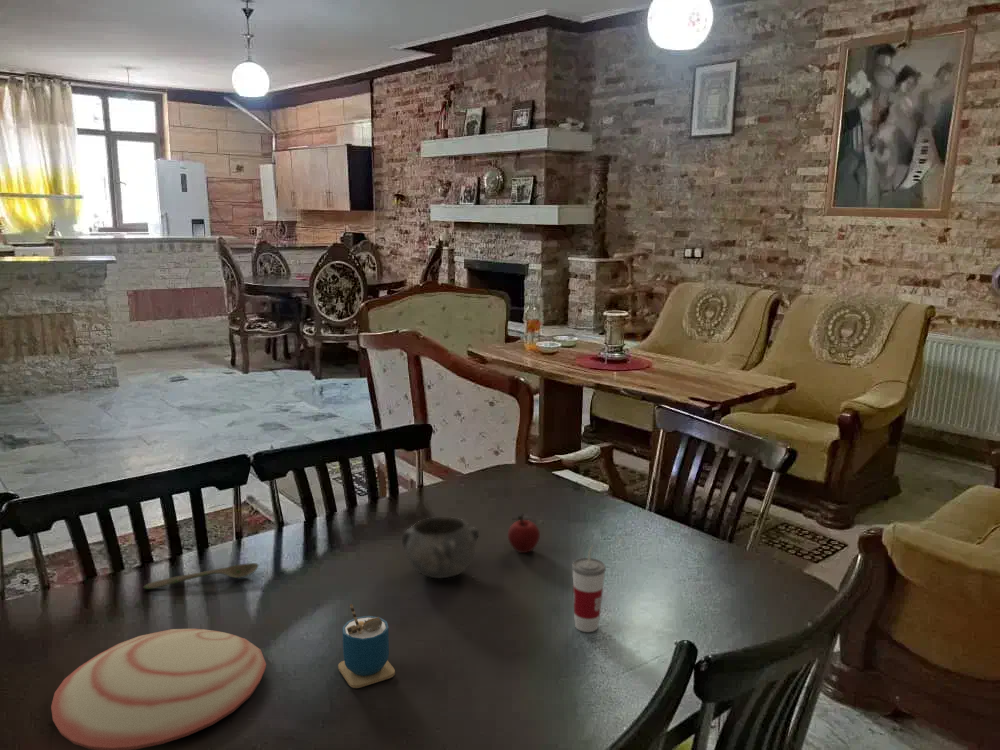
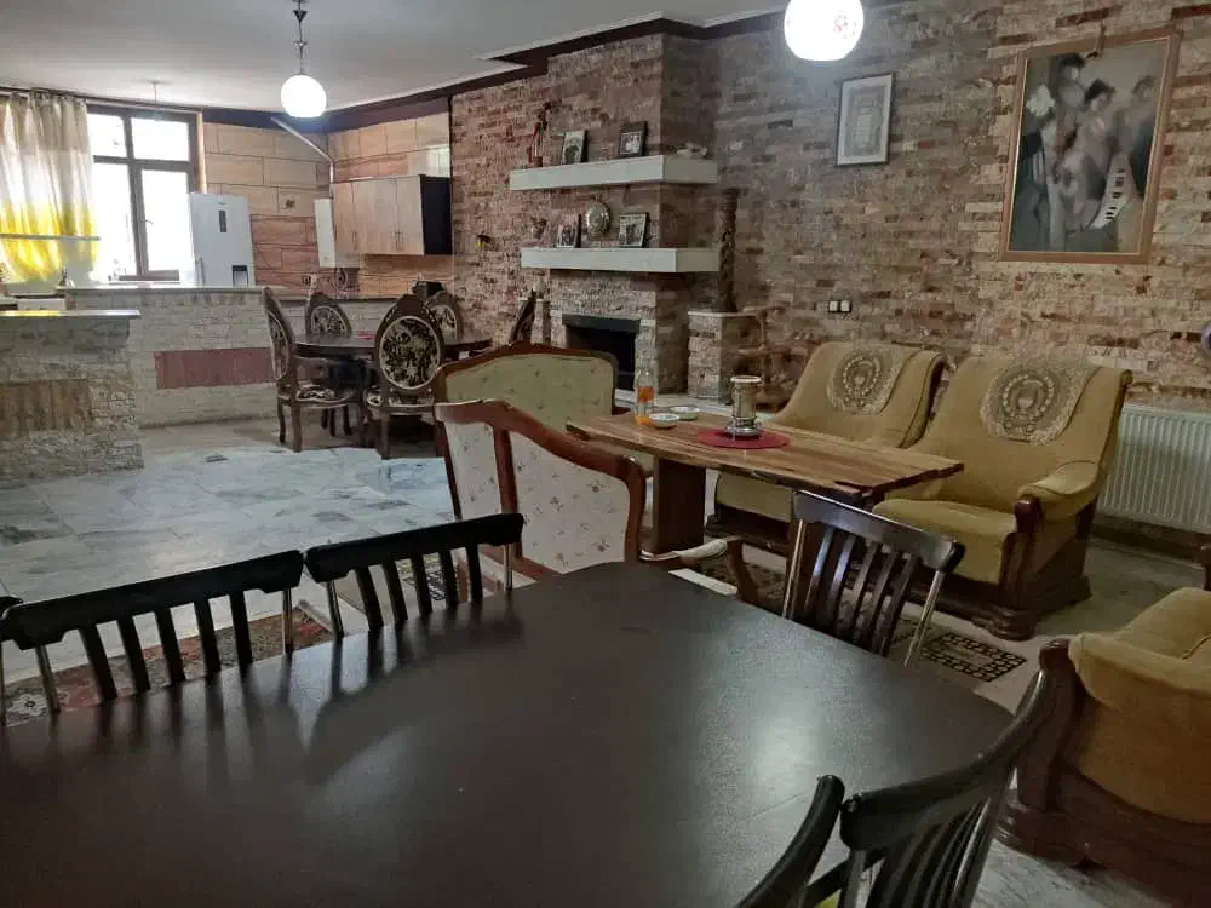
- cup (588, 584)
- cup (365, 634)
- decorative bowl (445, 549)
- apple (523, 532)
- spoon (201, 576)
- plate (162, 674)
